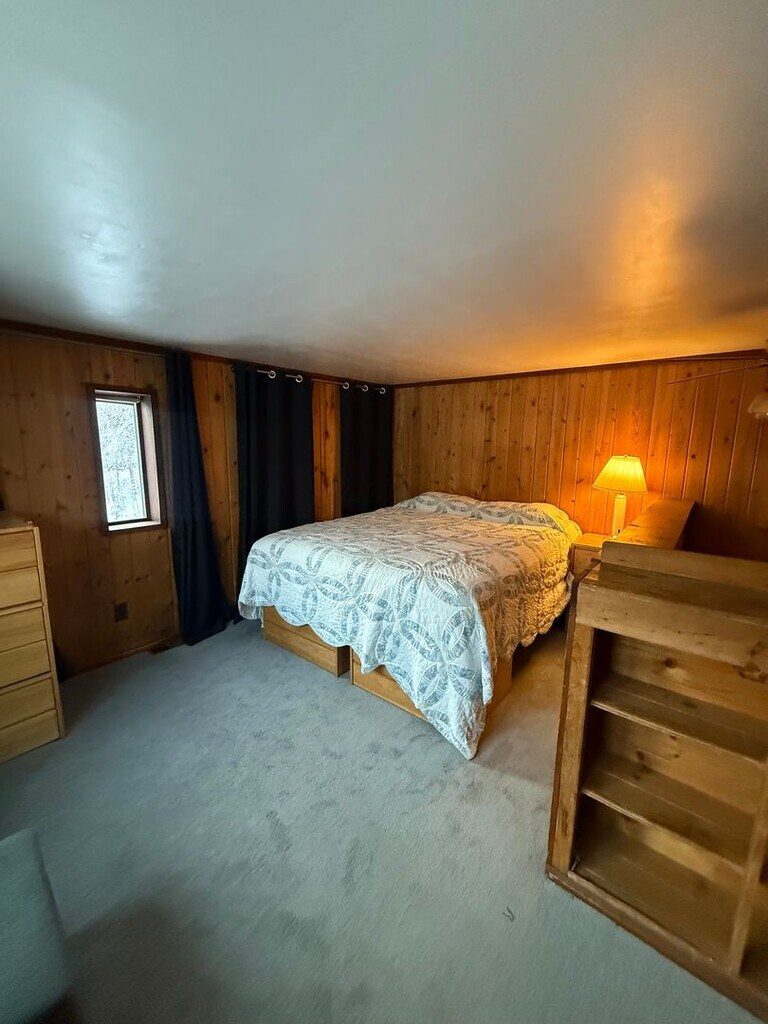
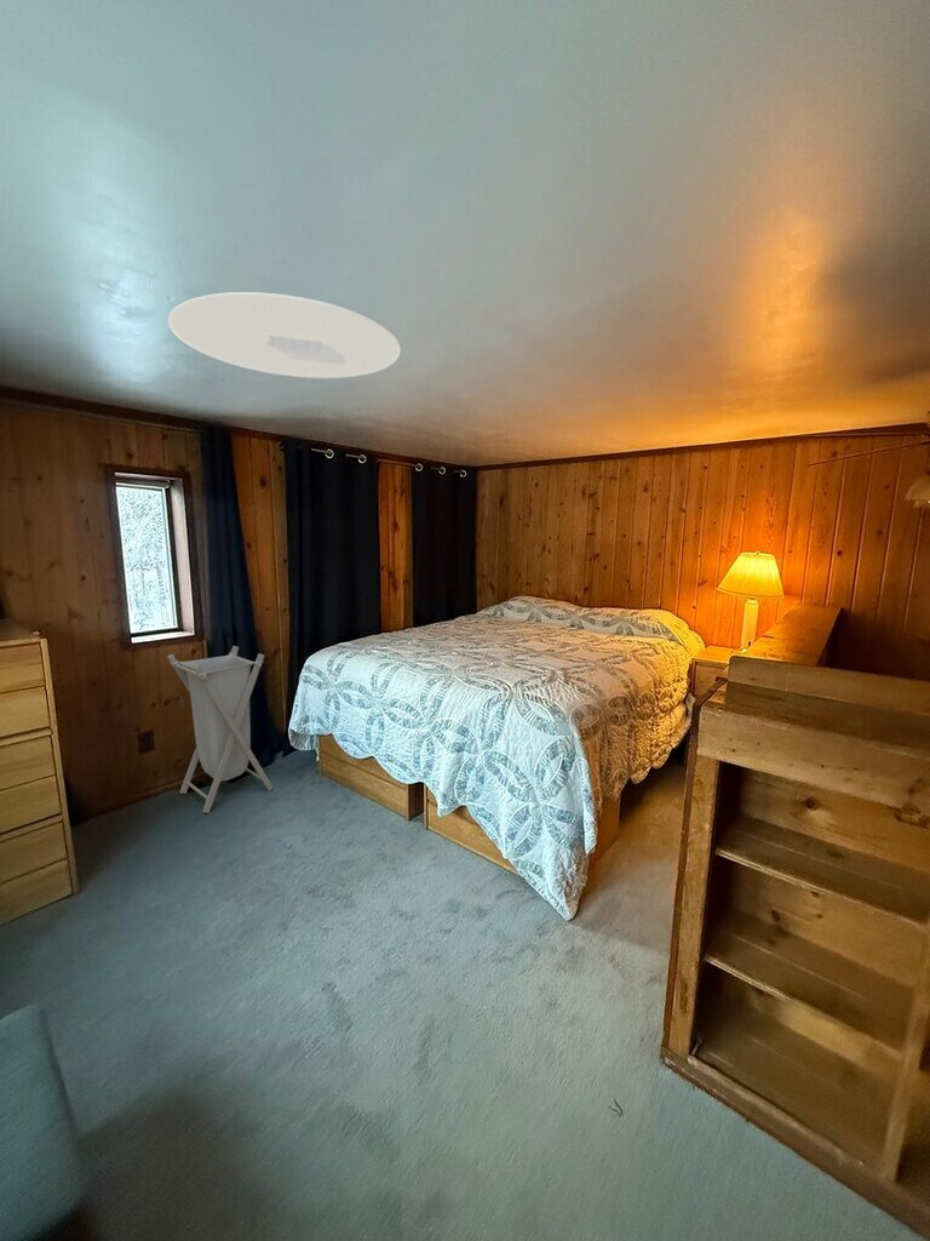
+ laundry hamper (222, 724)
+ ceiling light (292, 333)
